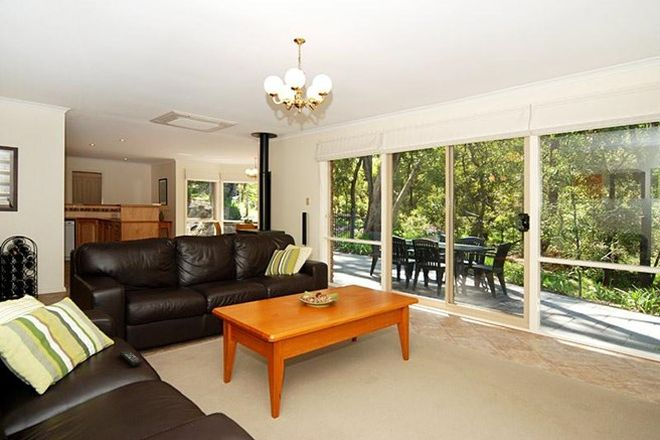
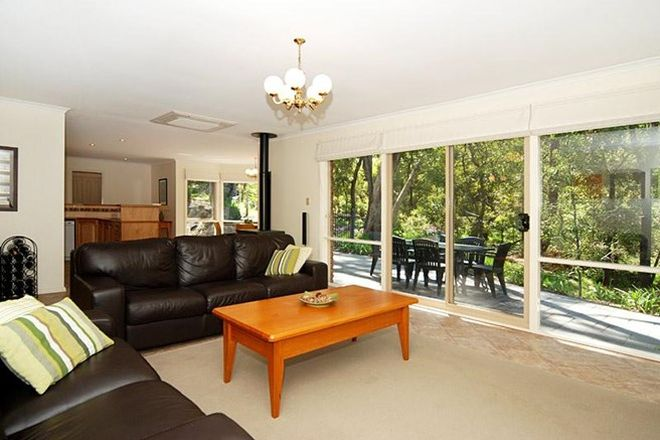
- remote control (130, 357)
